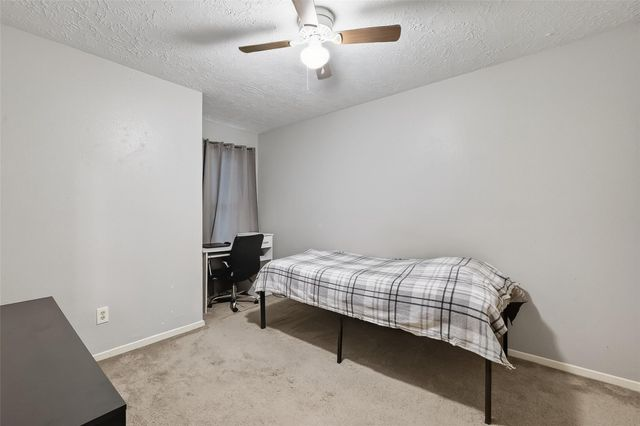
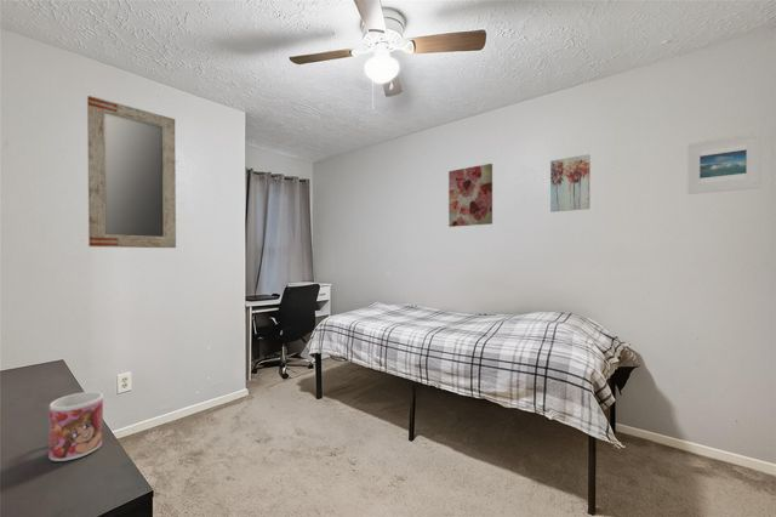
+ wall art (569, 183)
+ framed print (721, 164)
+ mug (76, 421)
+ wall art (469, 197)
+ home mirror (135, 177)
